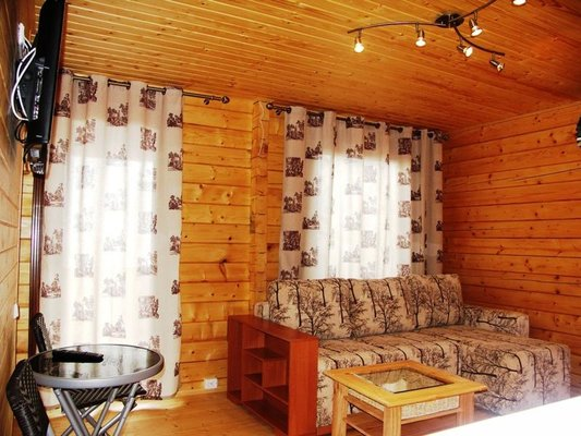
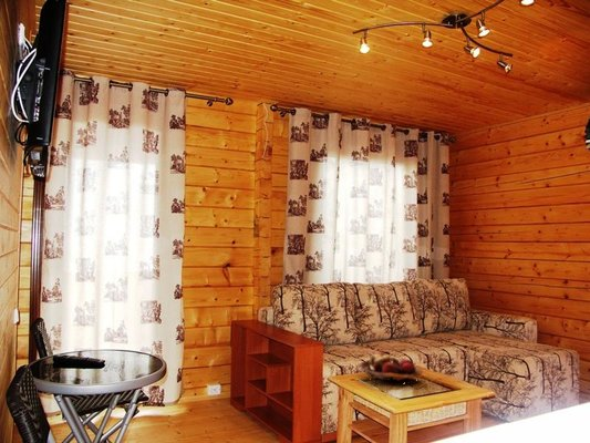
+ fruit basket (389, 367)
